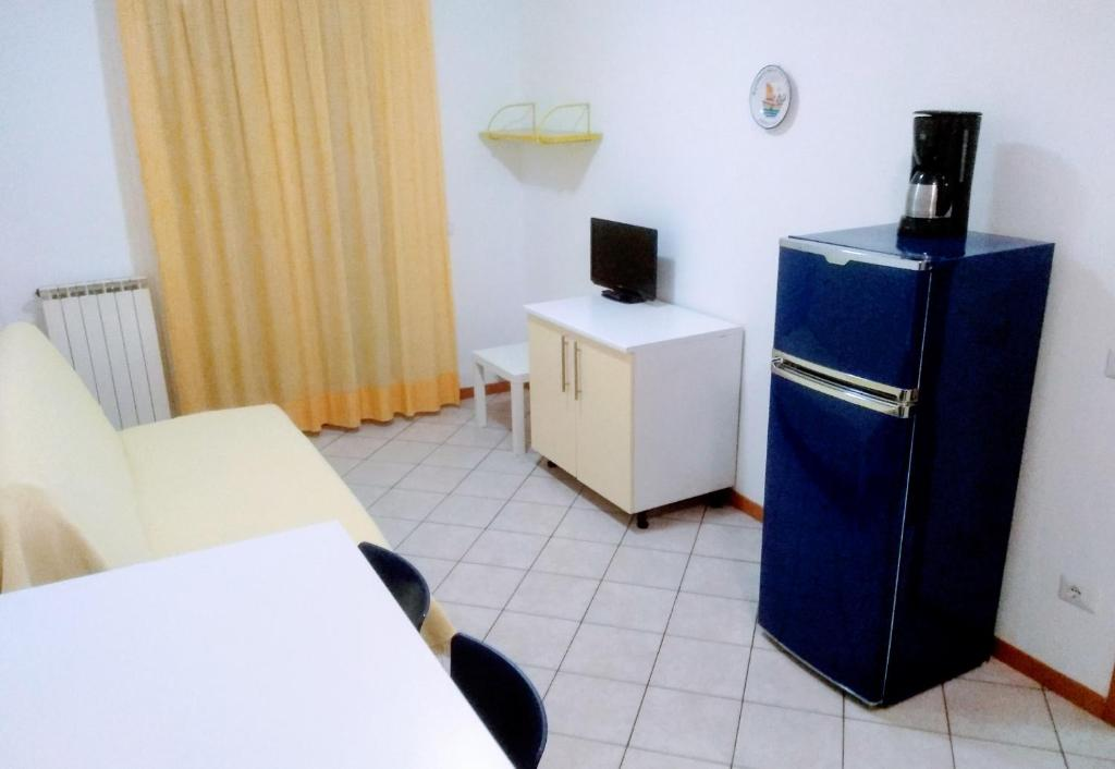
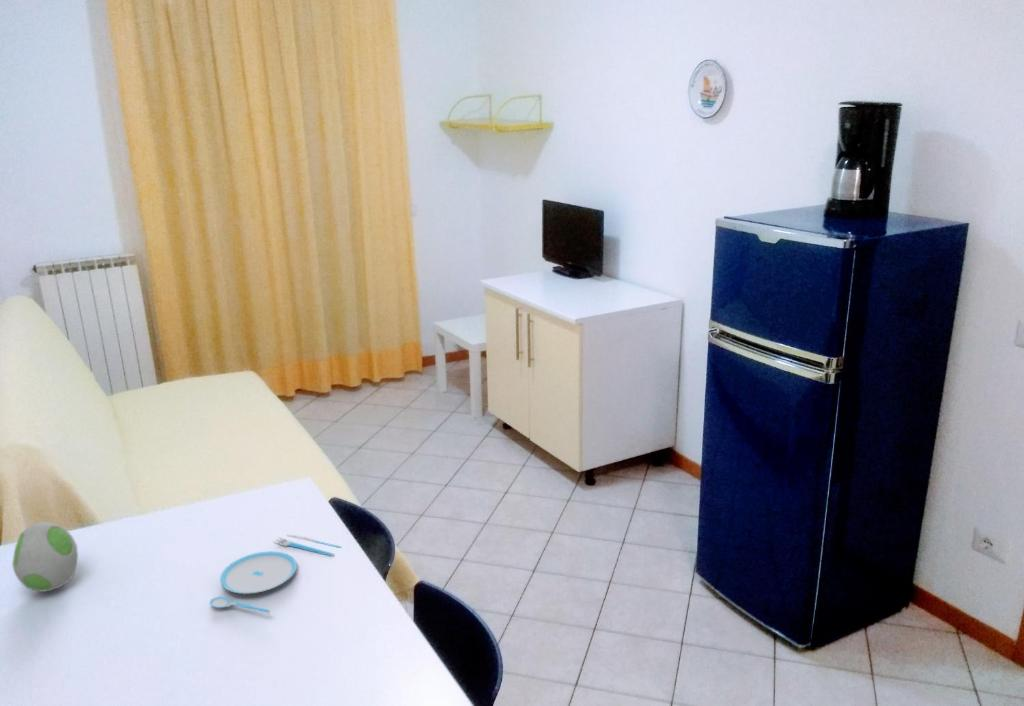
+ plate (272, 570)
+ decorative egg (45, 555)
